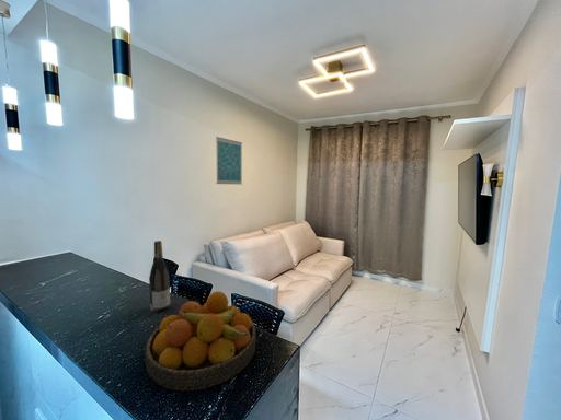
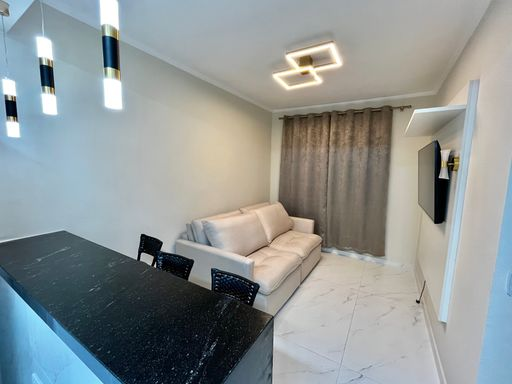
- fruit bowl (204, 326)
- wall art (229, 162)
- wine bottle (159, 275)
